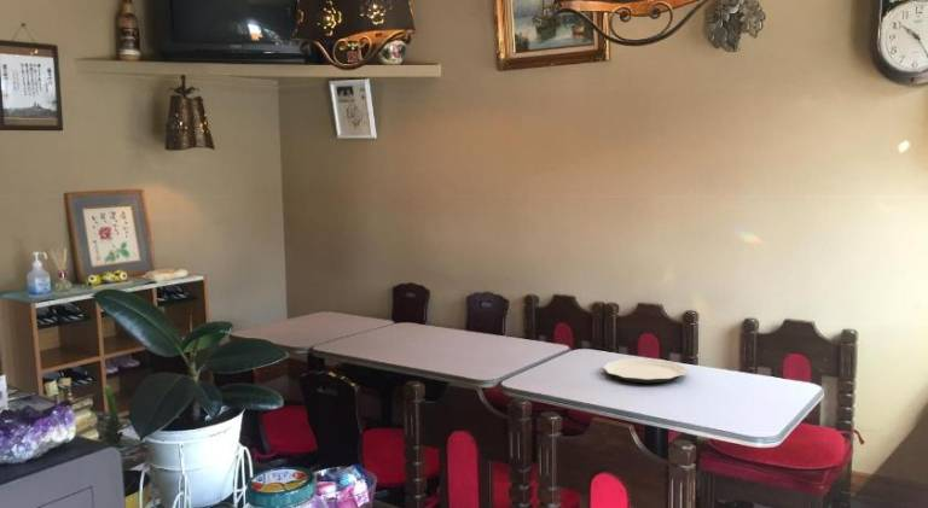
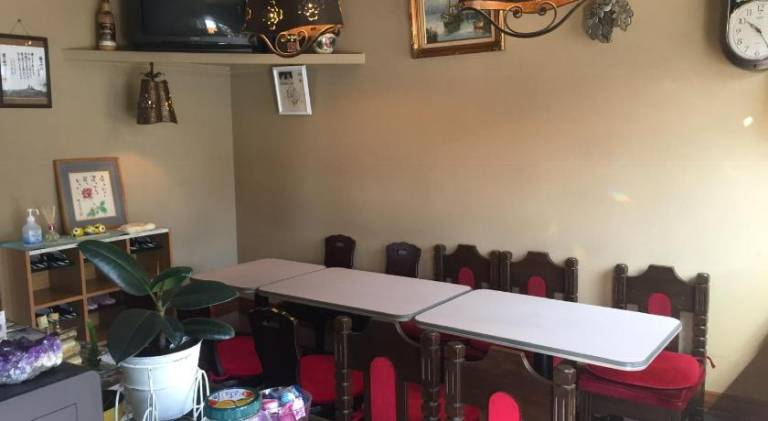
- plate (644, 370)
